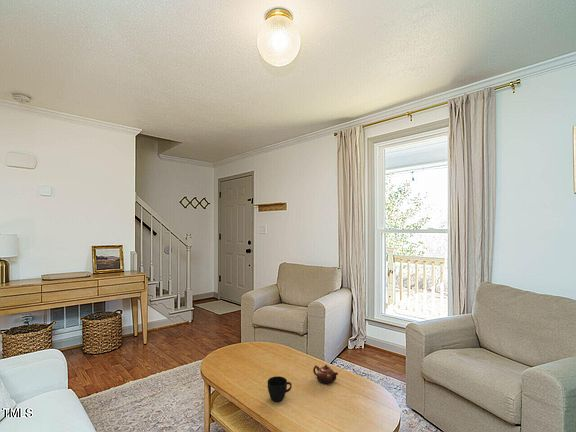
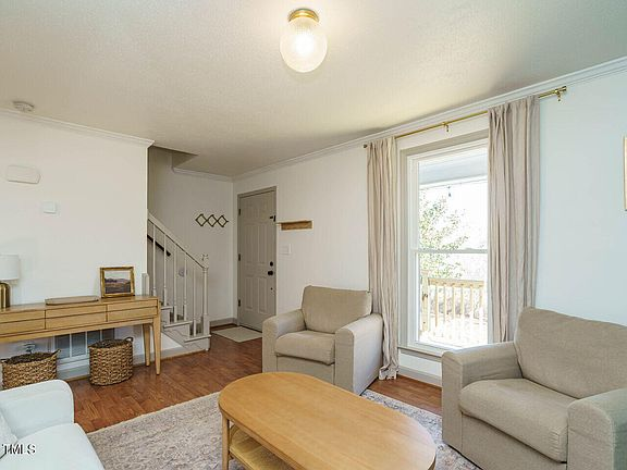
- cup (278, 390)
- teapot (325, 372)
